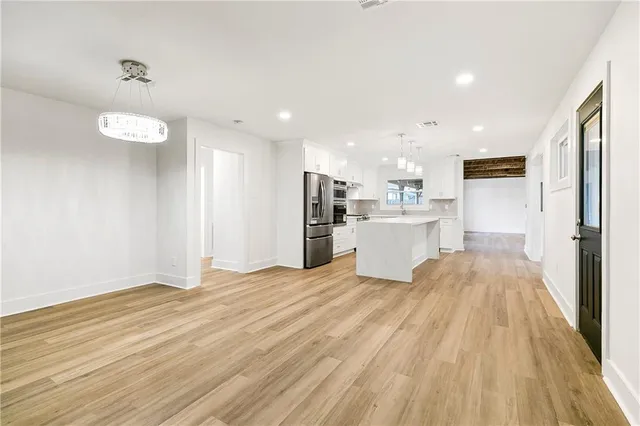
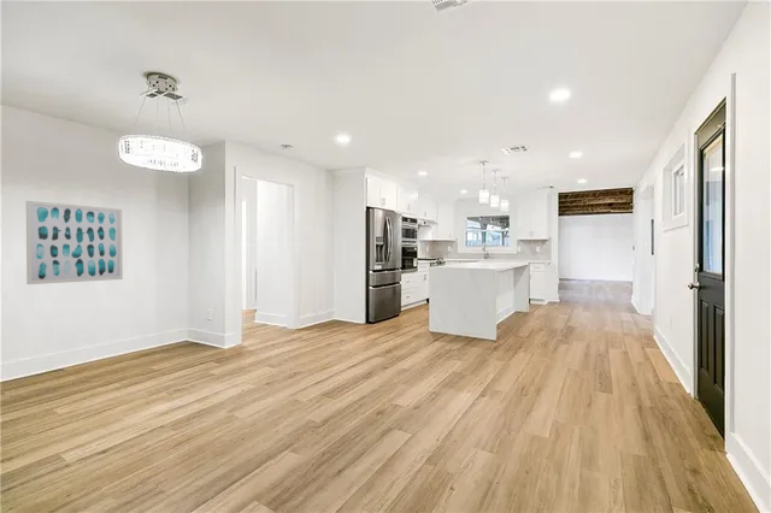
+ wall art (78, 243)
